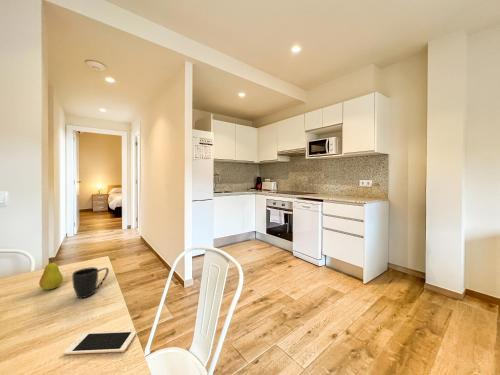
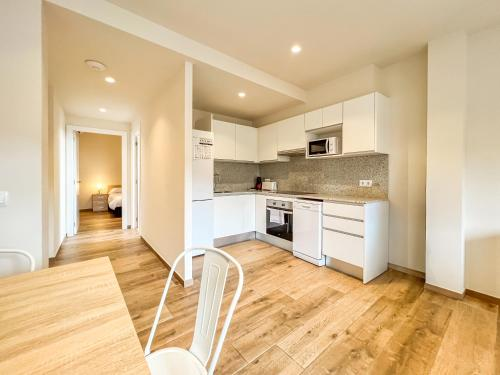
- cell phone (102, 342)
- mug (91, 281)
- fruit (51, 273)
